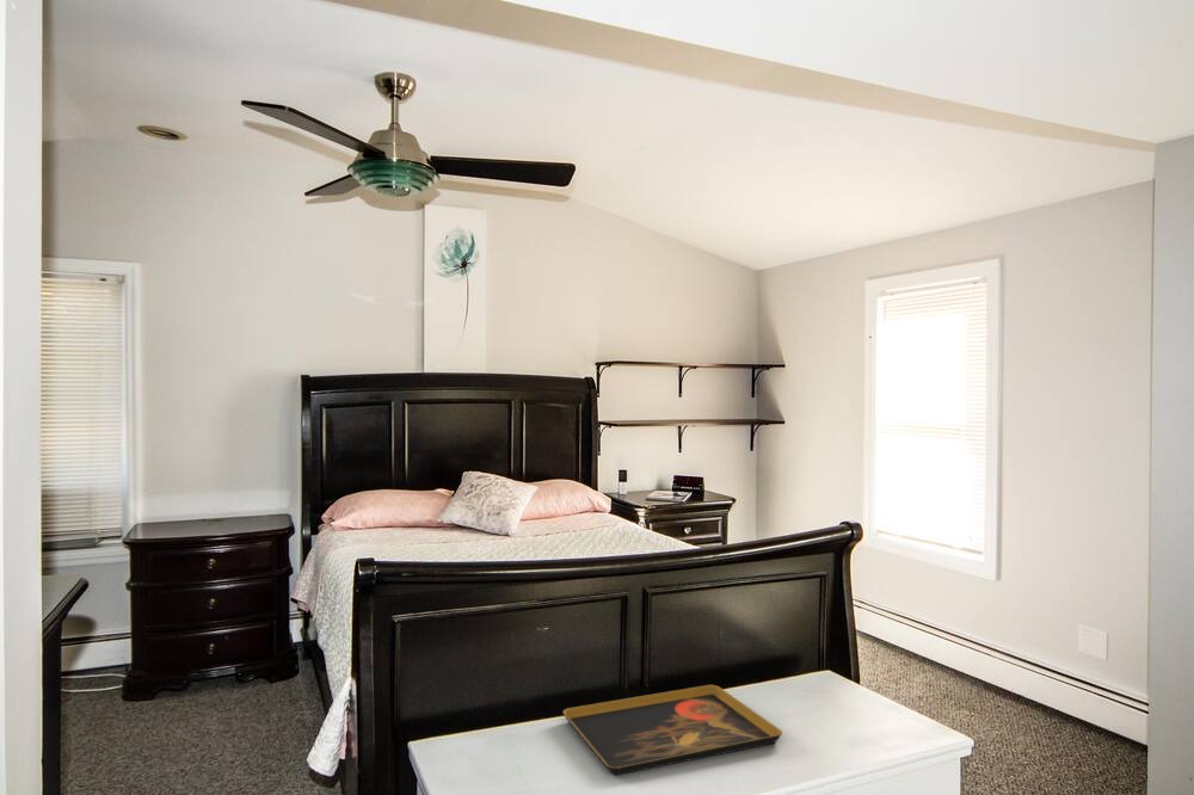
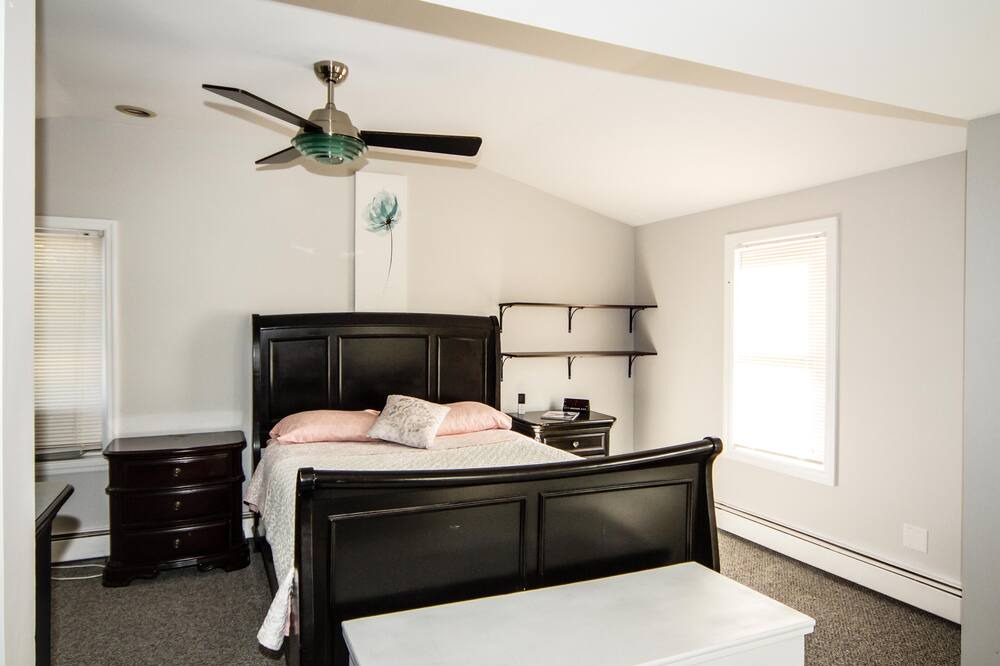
- decorative tray (669, 726)
